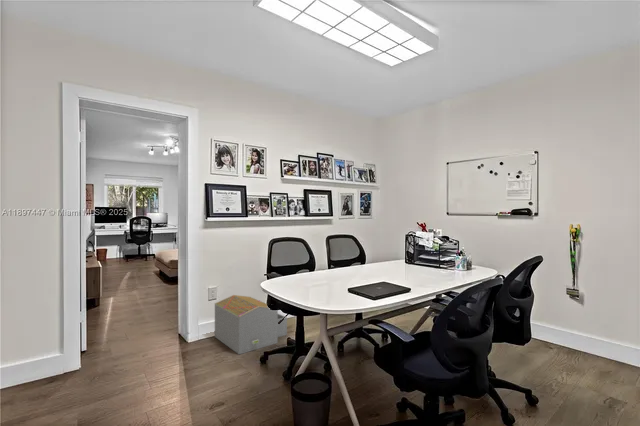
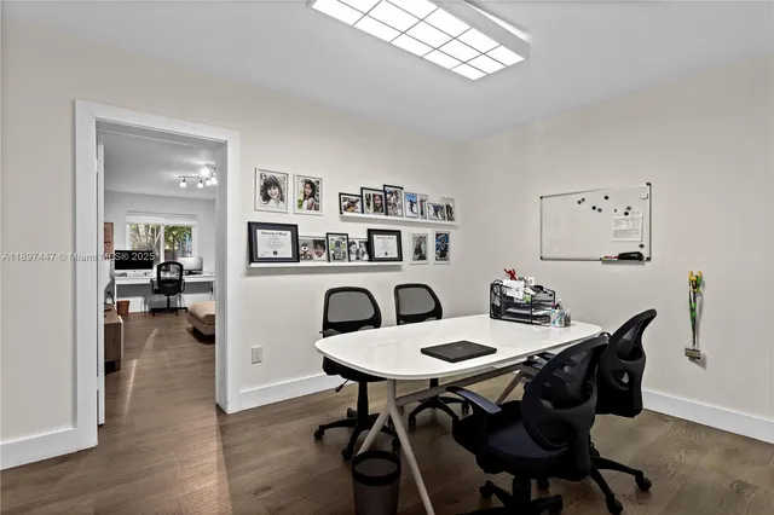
- architectural model (254, 318)
